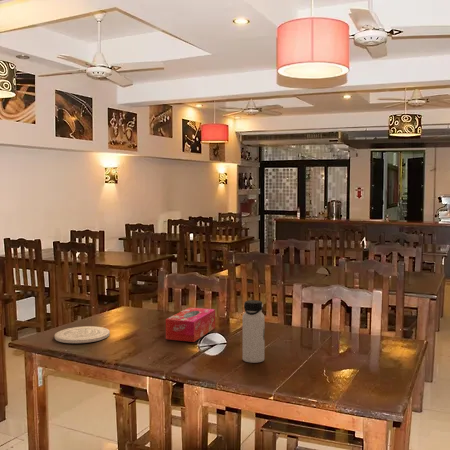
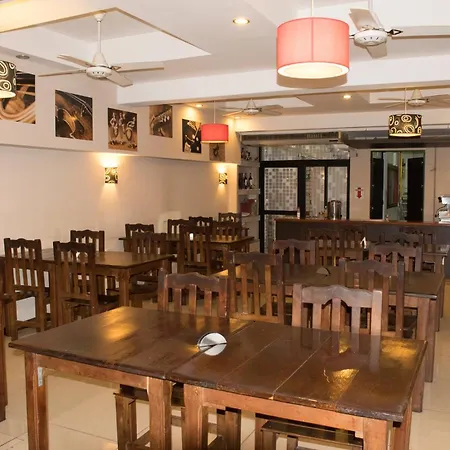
- plate (82, 334)
- water bottle (253, 330)
- tissue box (191, 323)
